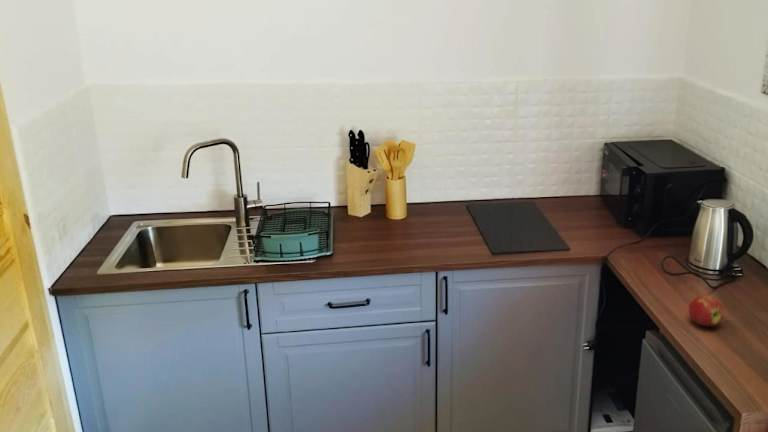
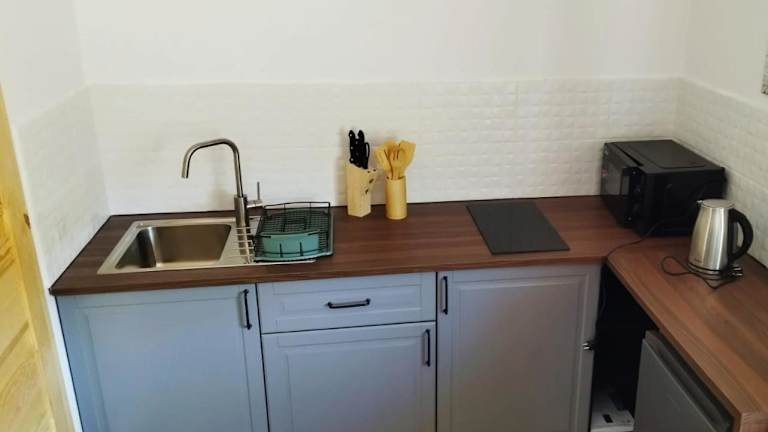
- apple (705, 310)
